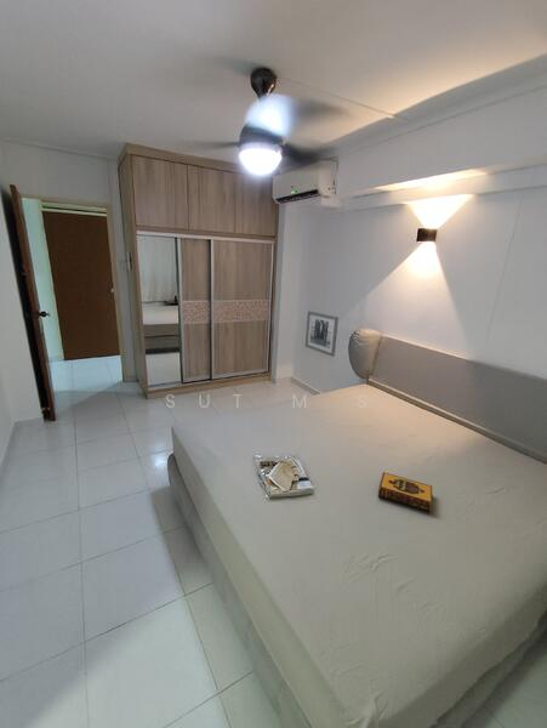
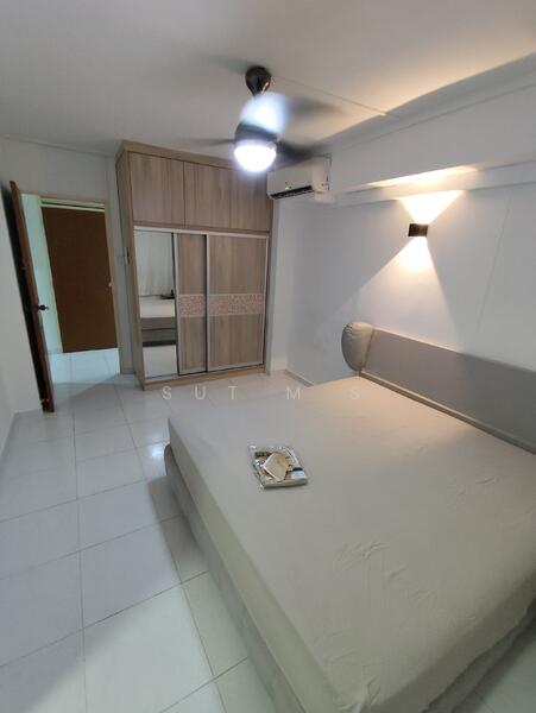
- wall art (320, 332)
- hardback book (404, 491)
